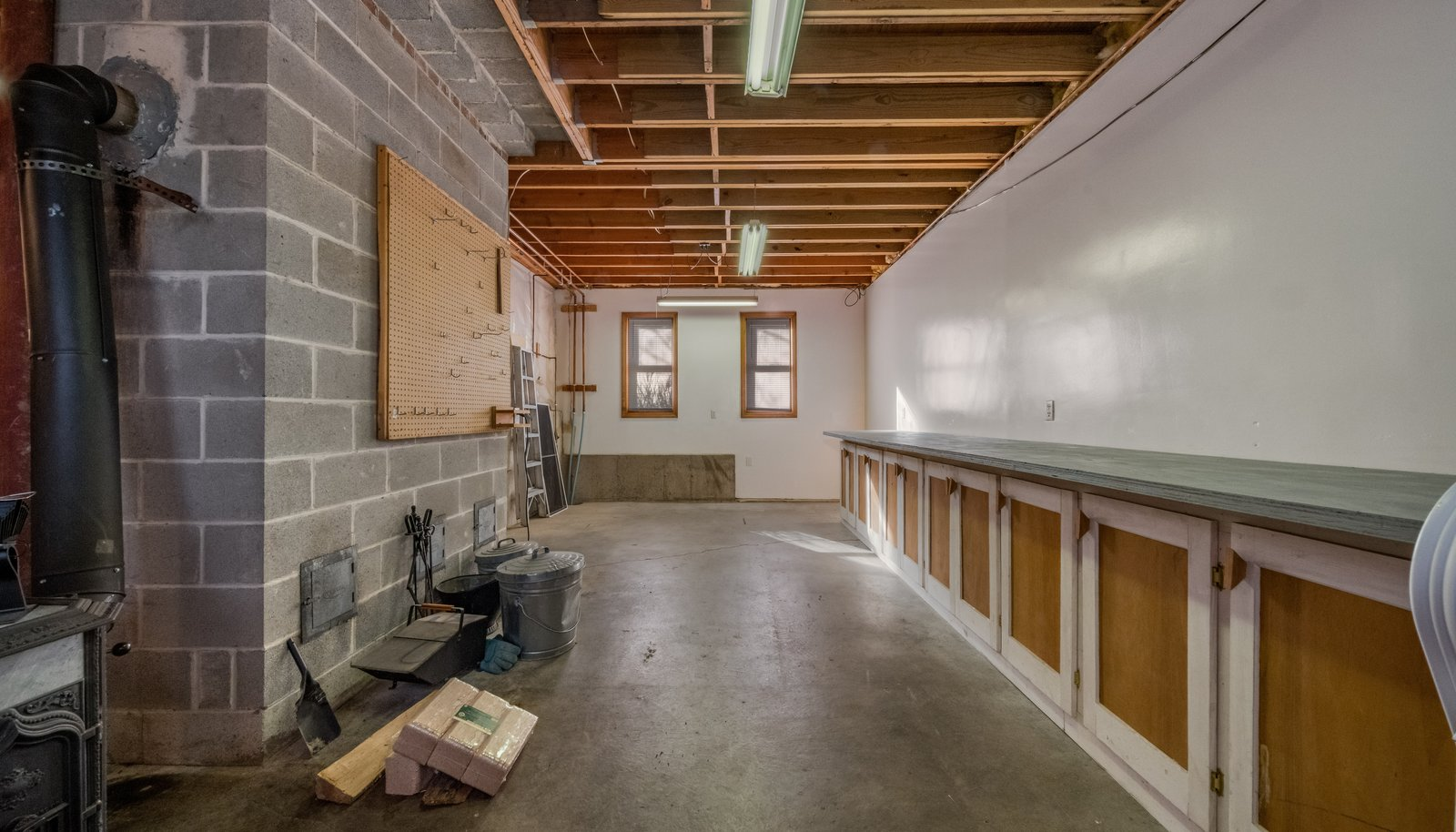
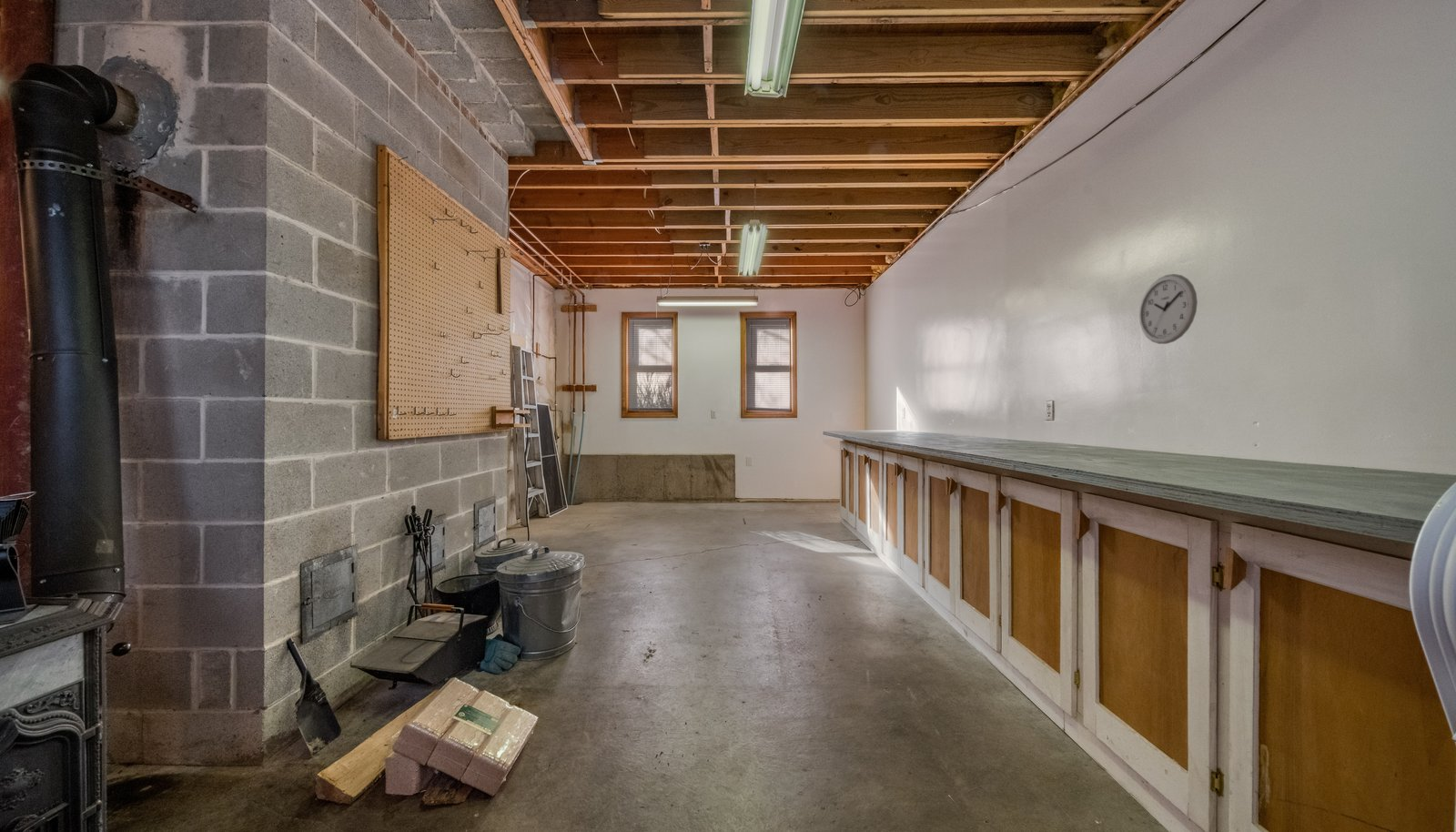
+ wall clock (1165, 309)
